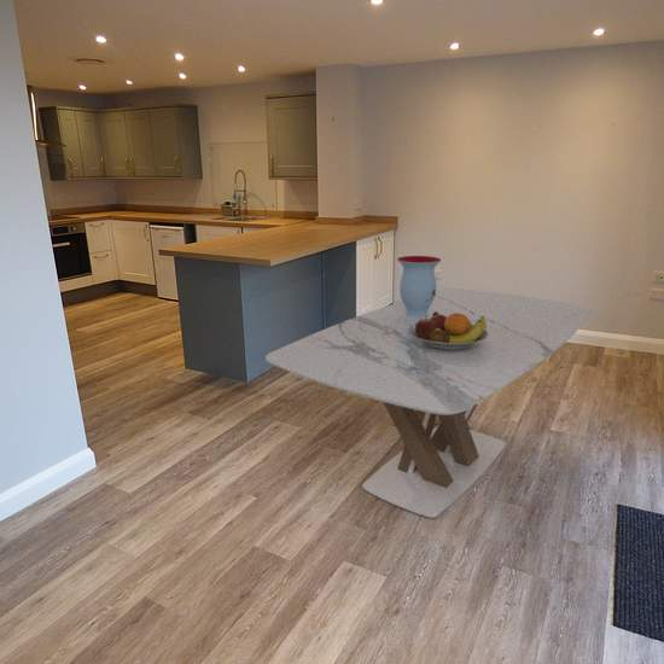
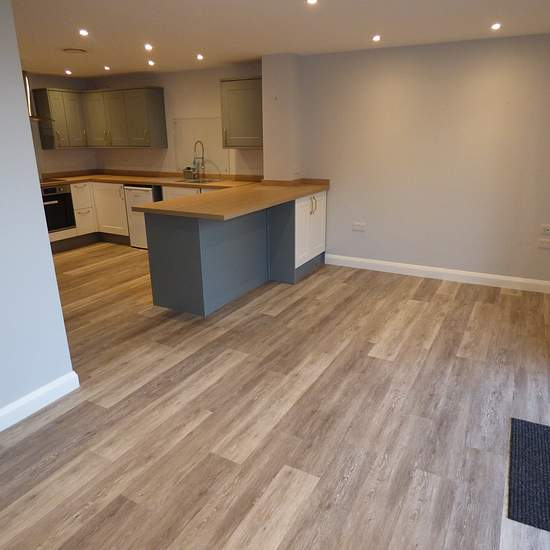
- dining table (445, 397)
- fruit bowl (447, 327)
- vase (418, 286)
